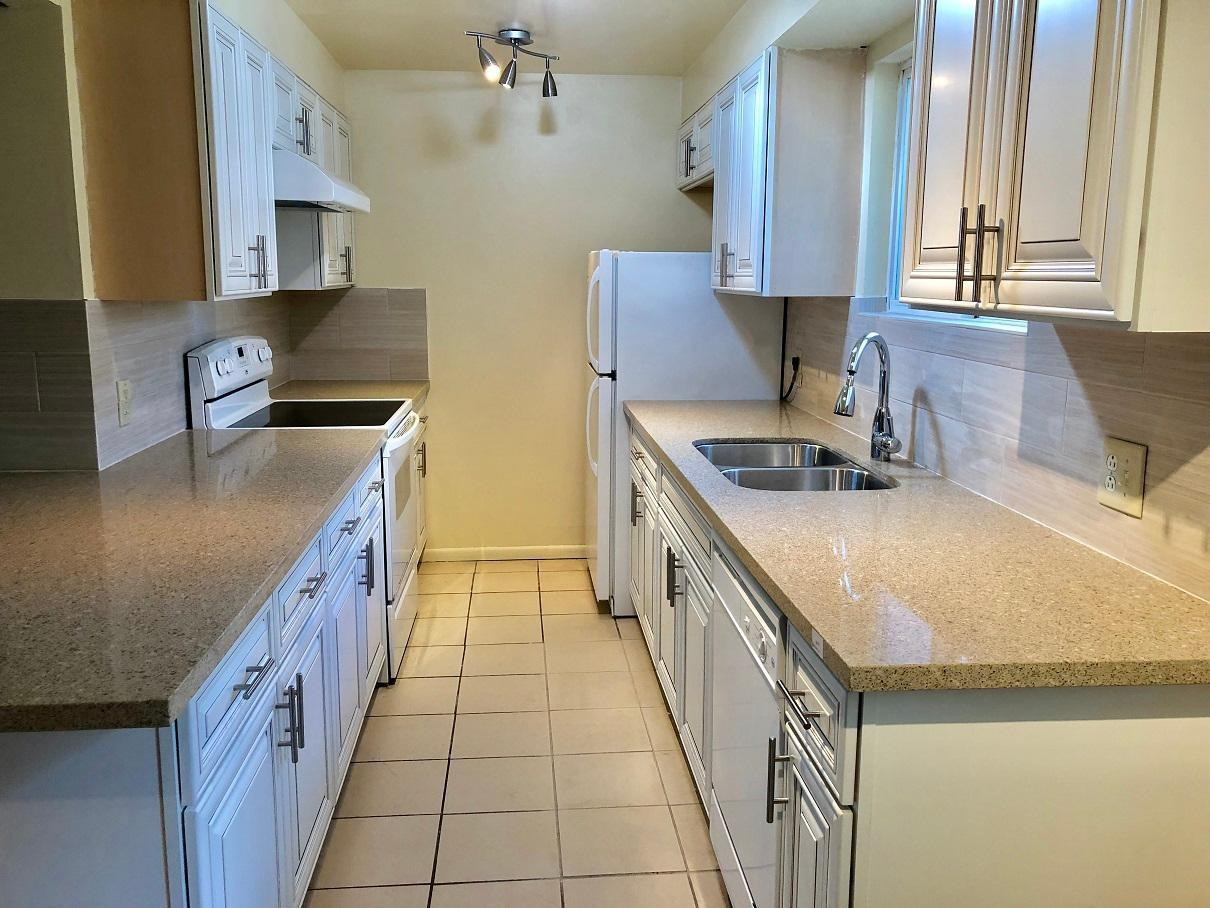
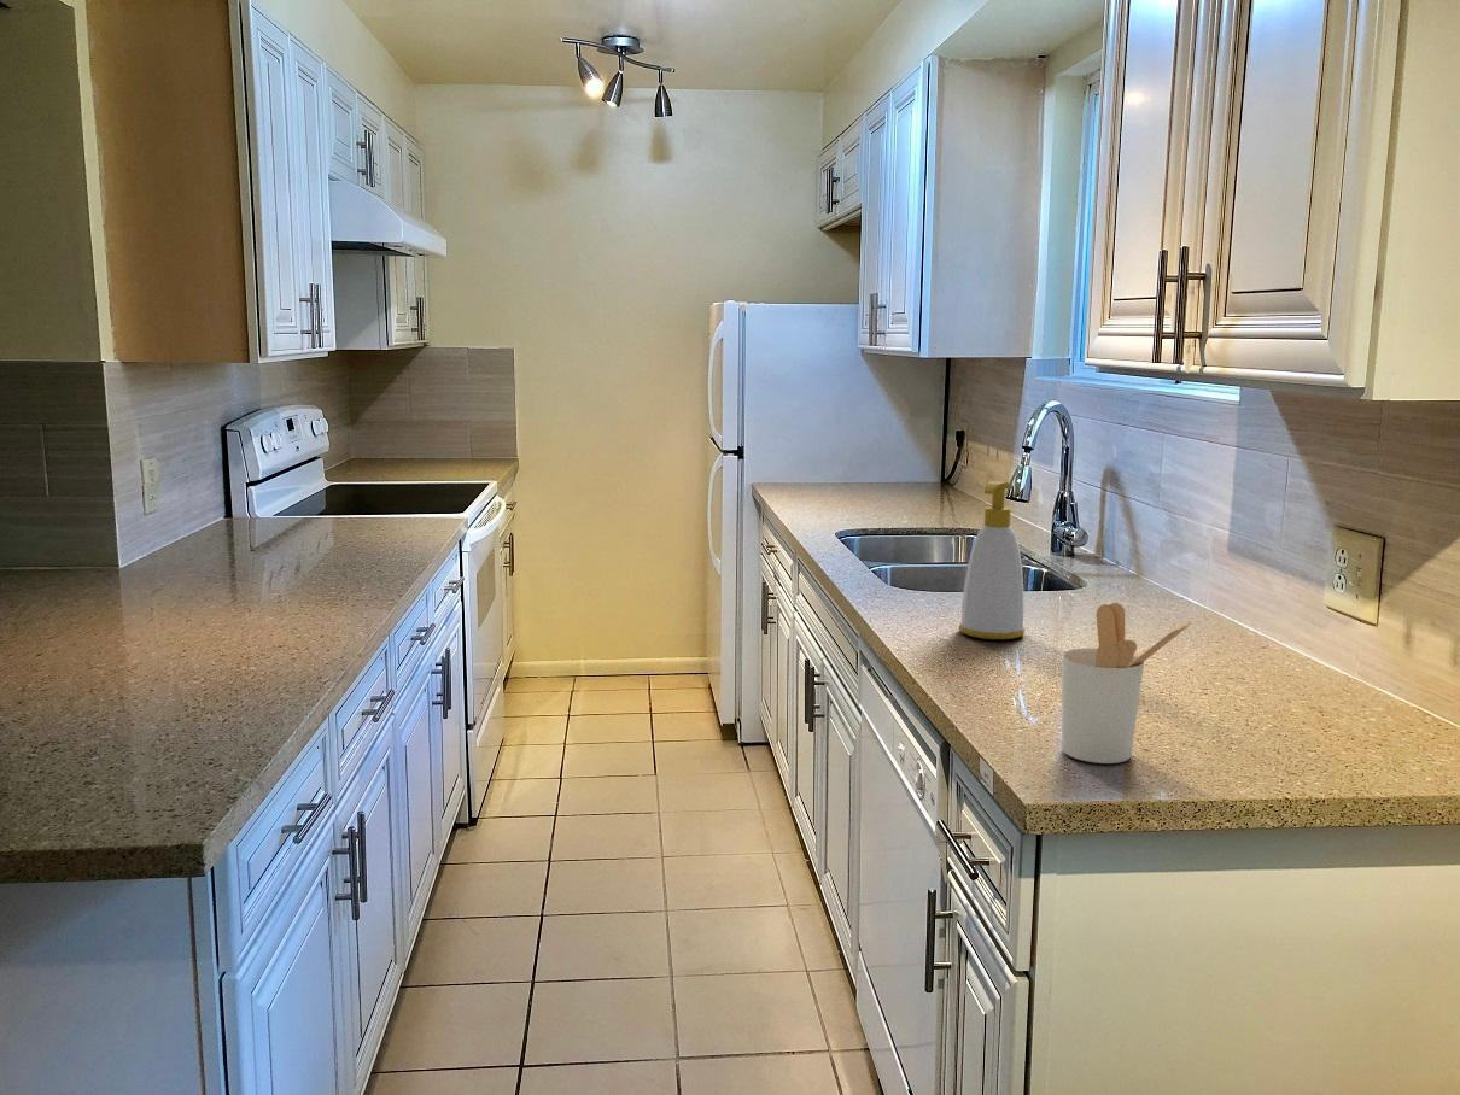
+ soap bottle (994, 557)
+ utensil holder (1122, 684)
